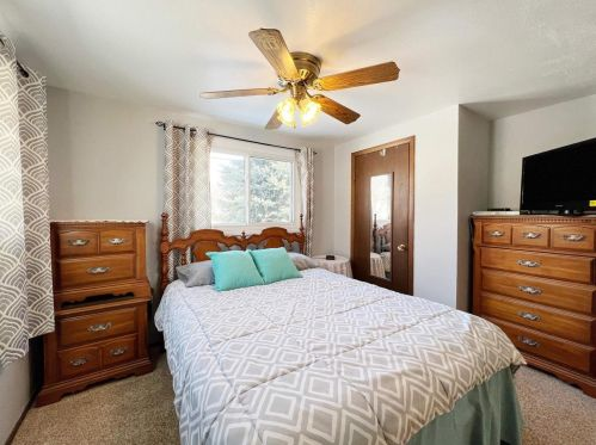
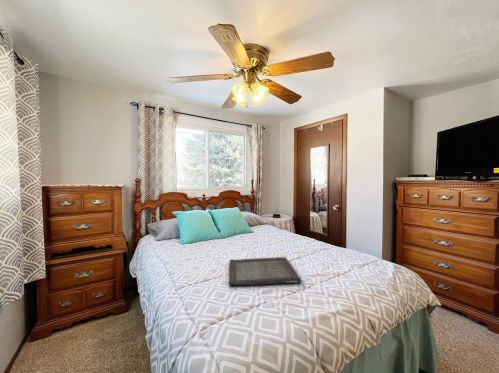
+ serving tray (261, 269)
